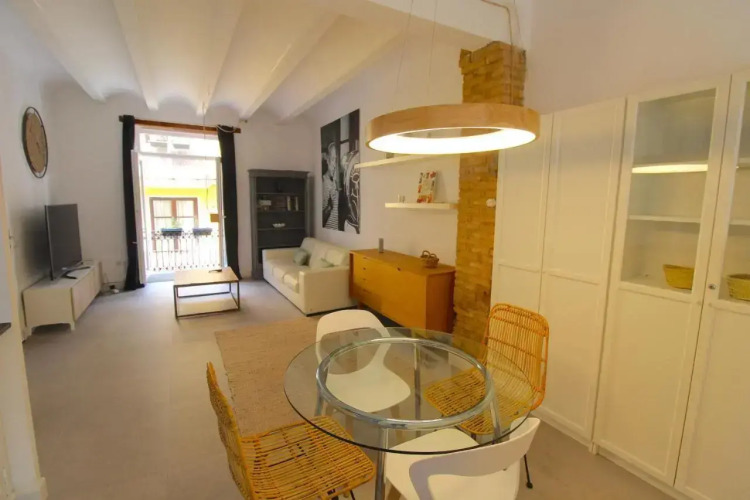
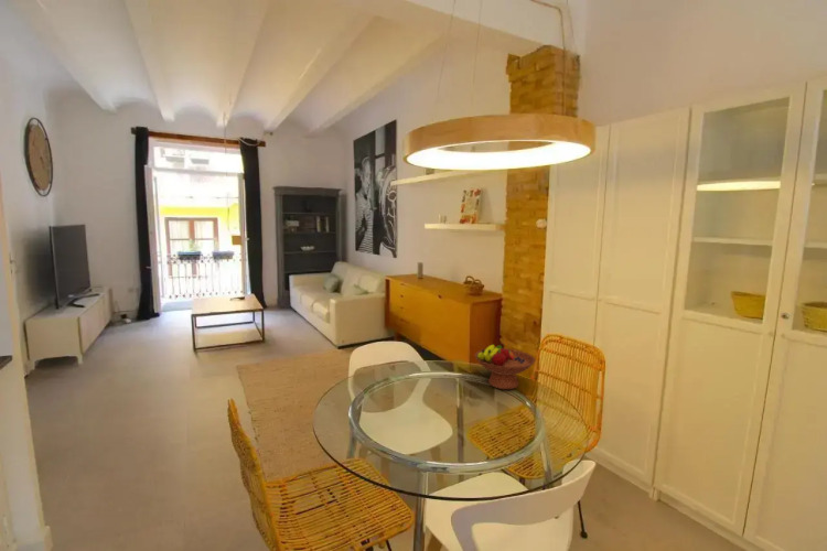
+ fruit bowl (504, 365)
